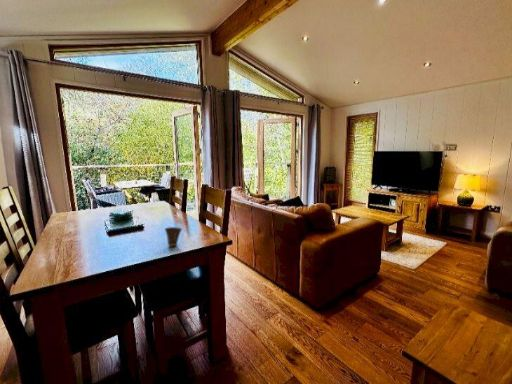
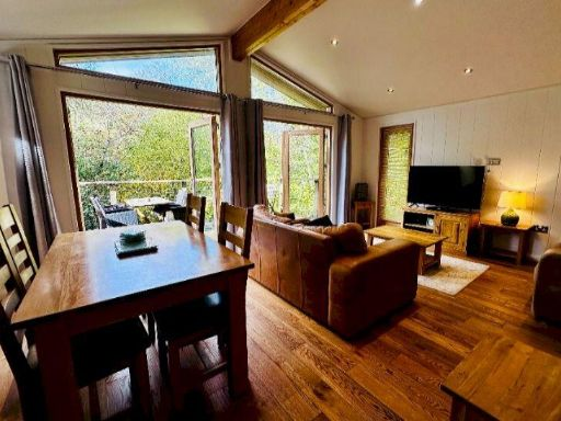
- cup (173, 236)
